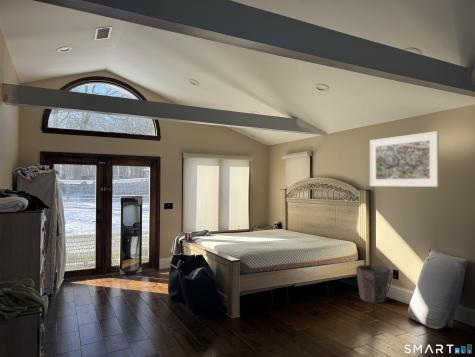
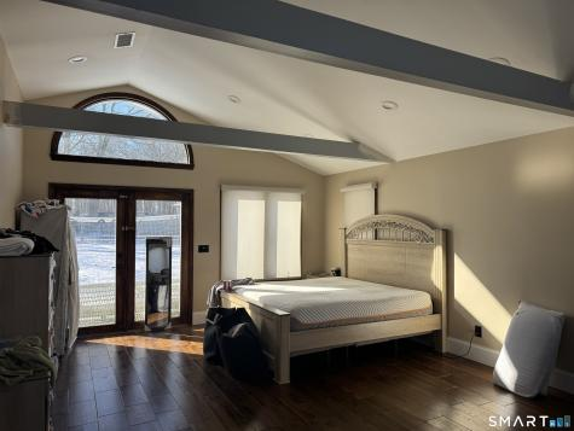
- waste bin (372, 283)
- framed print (400, 161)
